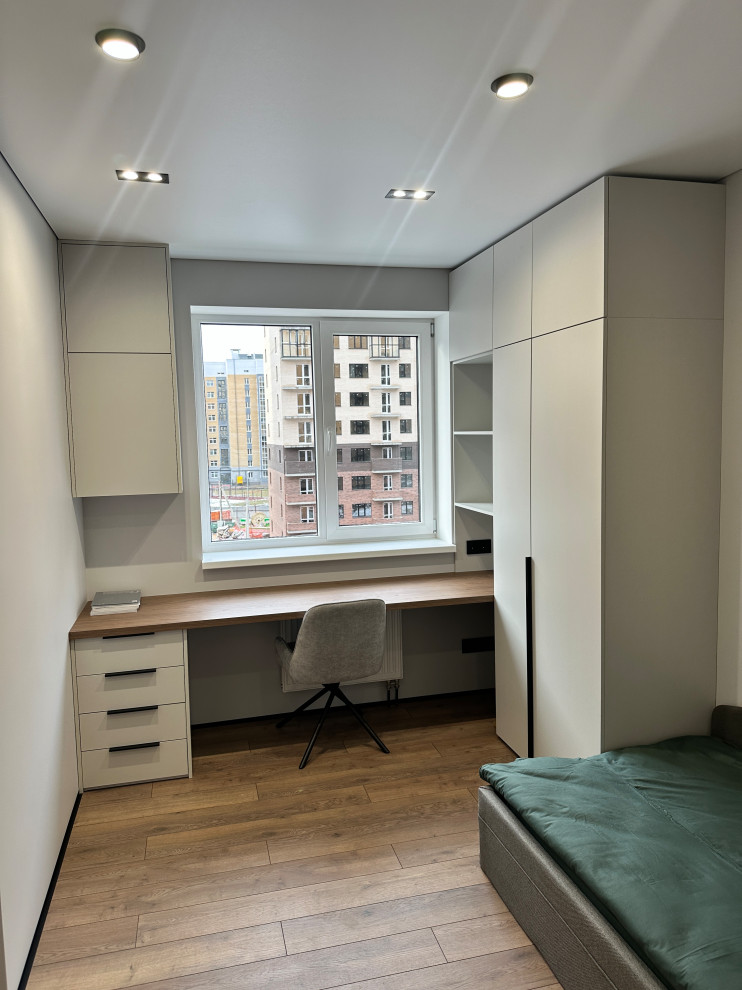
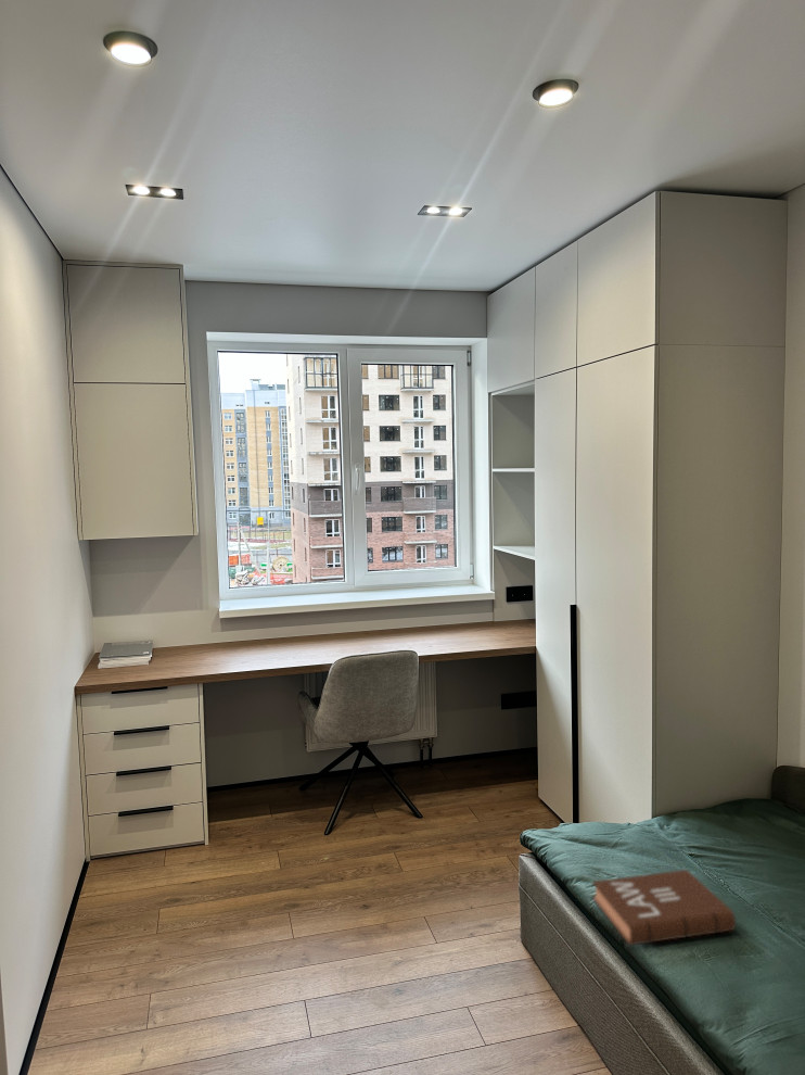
+ book (661, 906)
